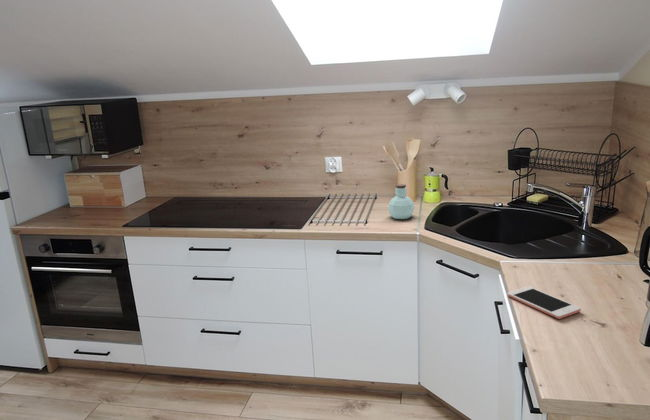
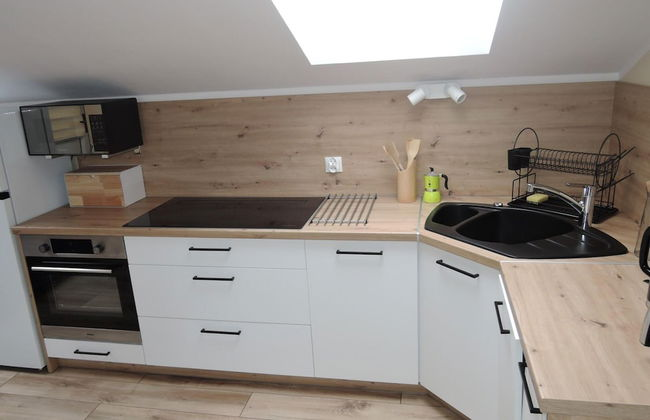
- jar (401, 200)
- cell phone (542, 301)
